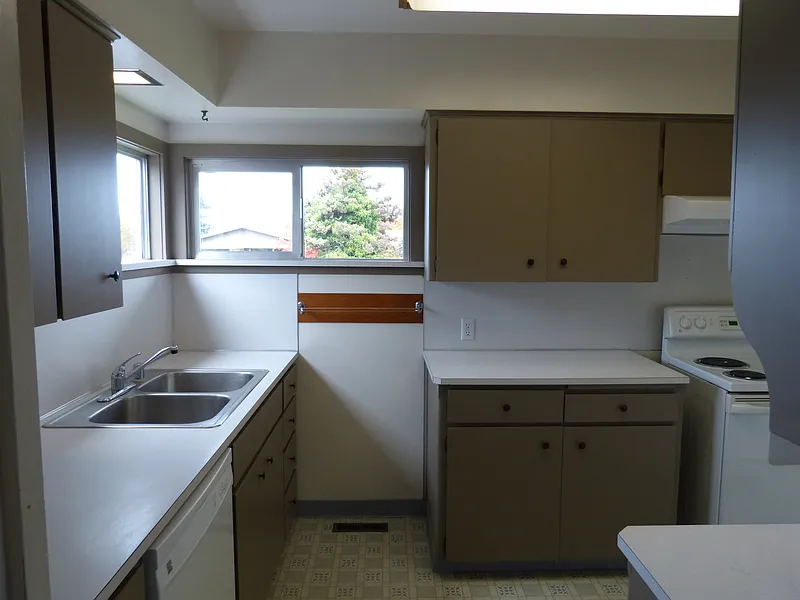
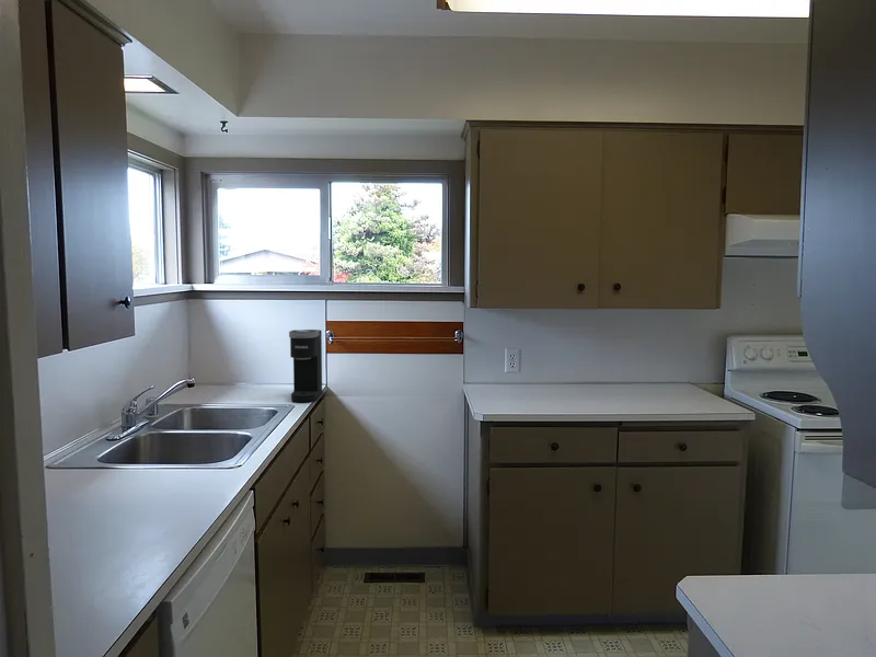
+ coffee maker (307, 362)
